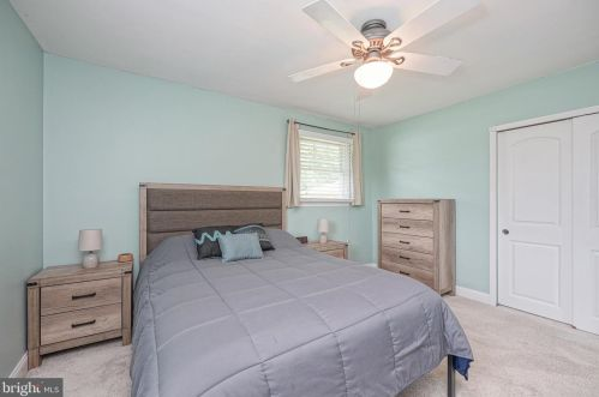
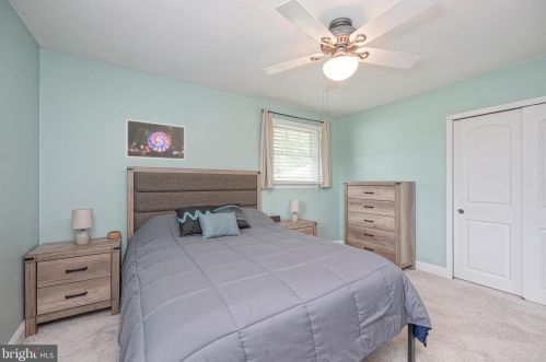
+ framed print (156, 140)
